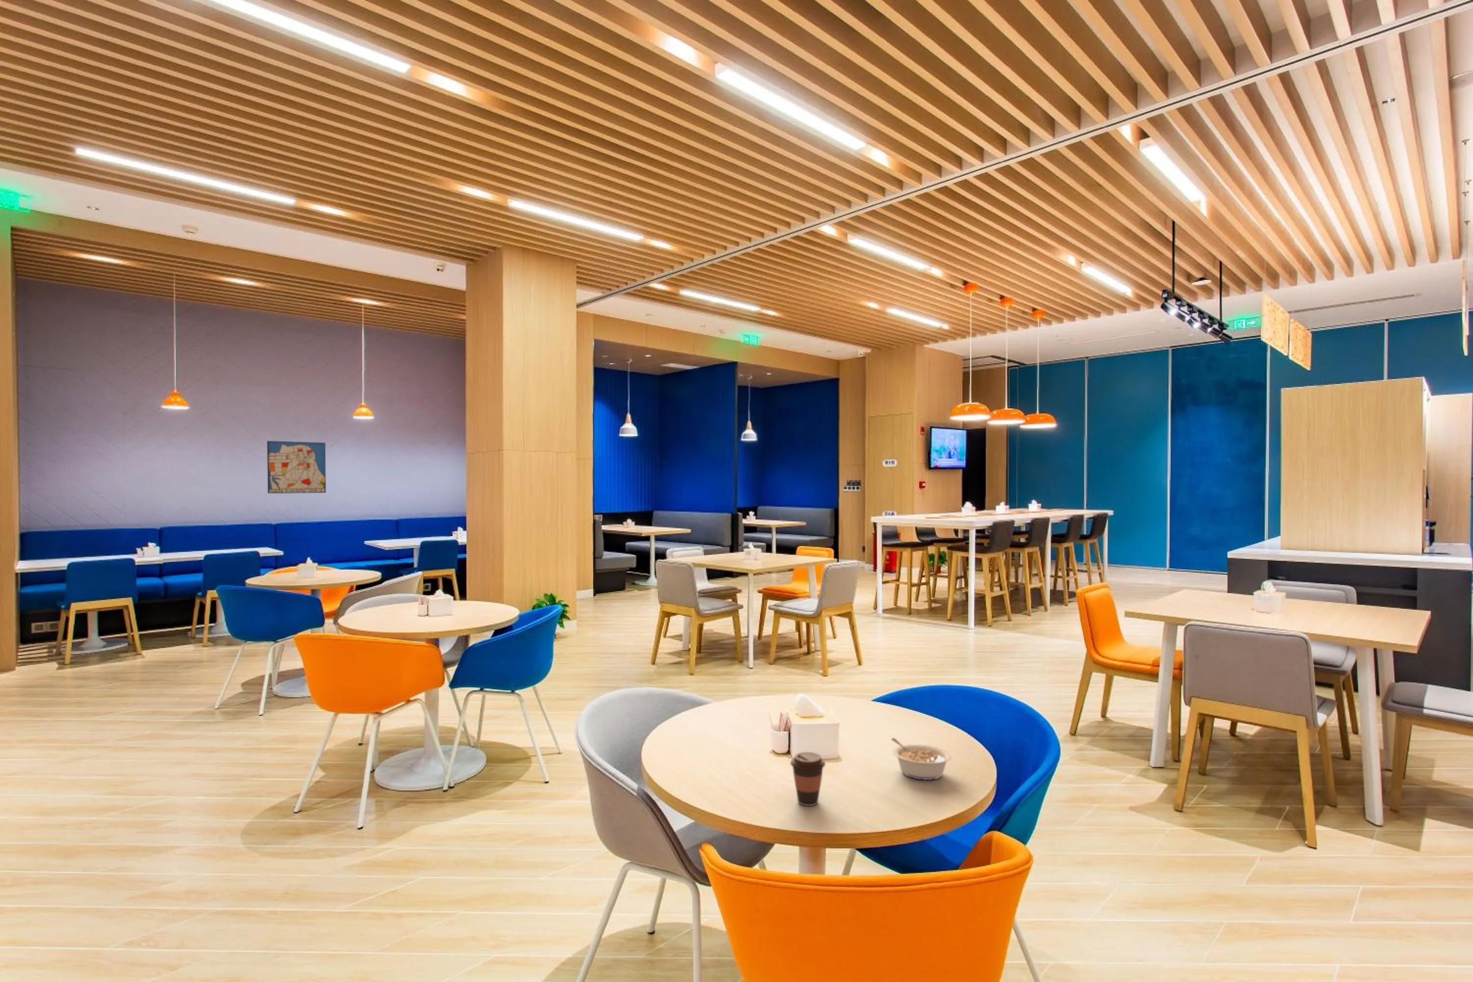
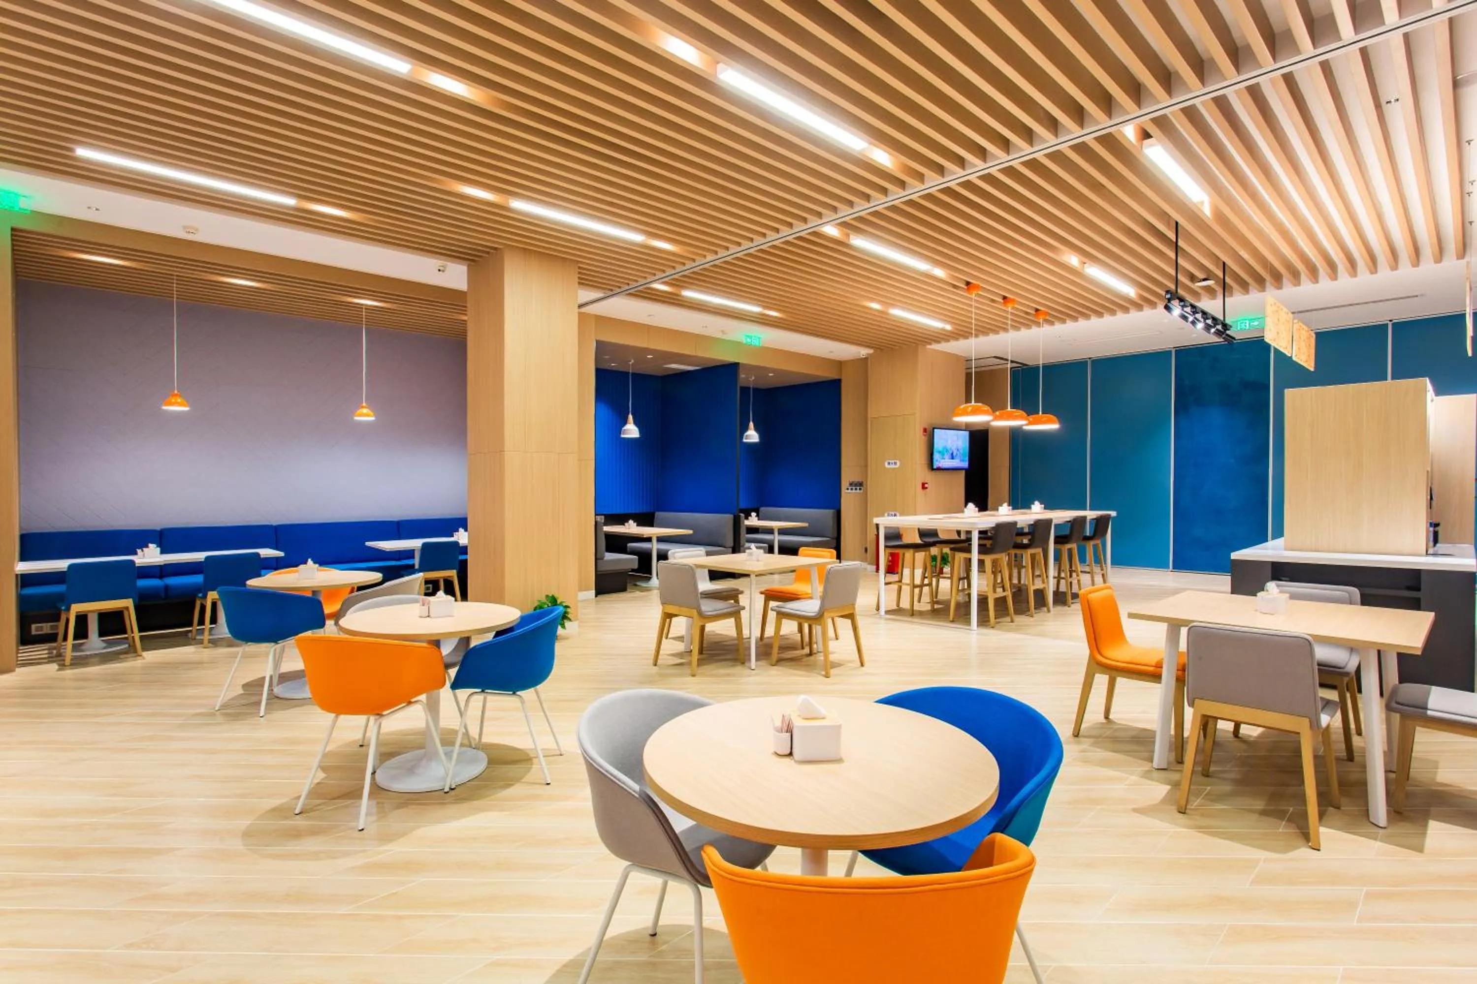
- legume (920, 761)
- coffee cup (808, 779)
- wall art (297, 467)
